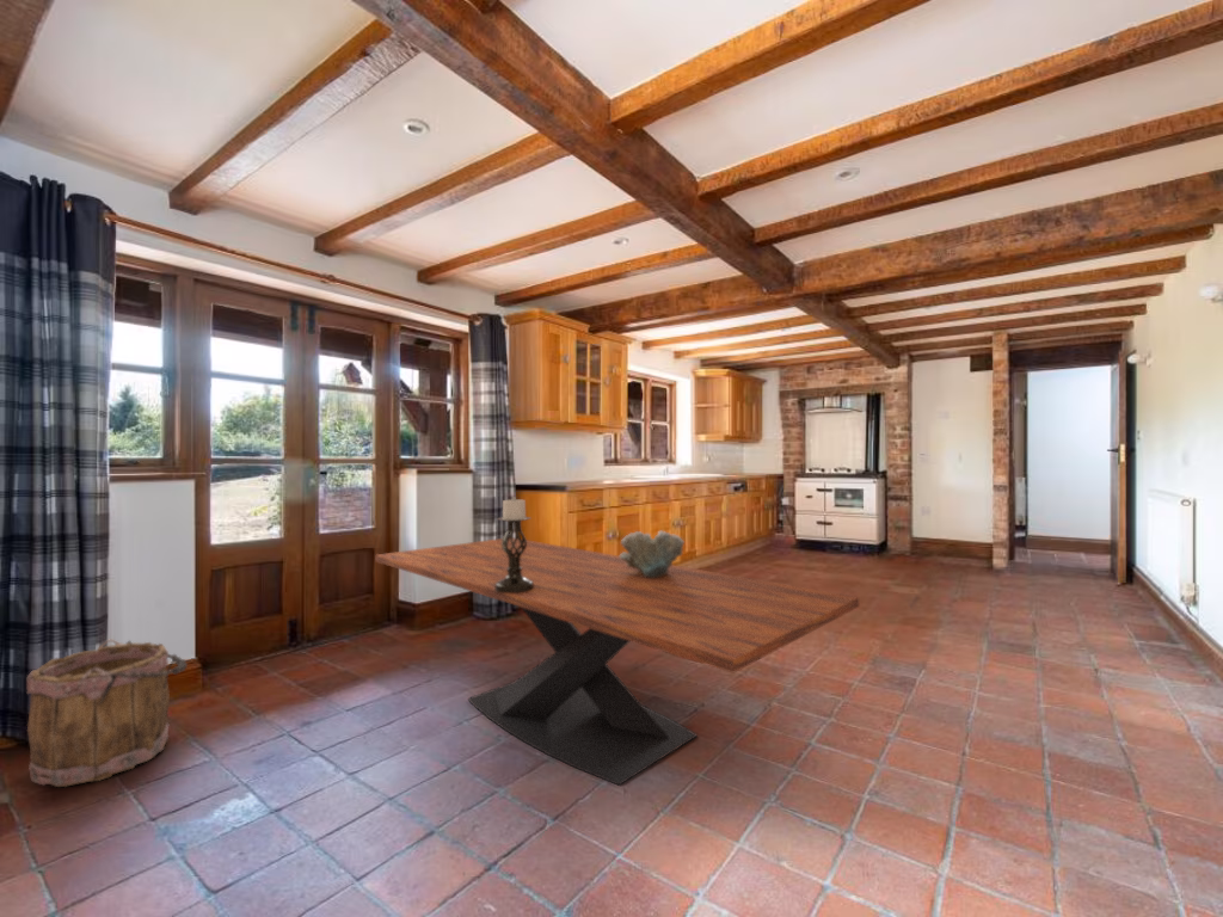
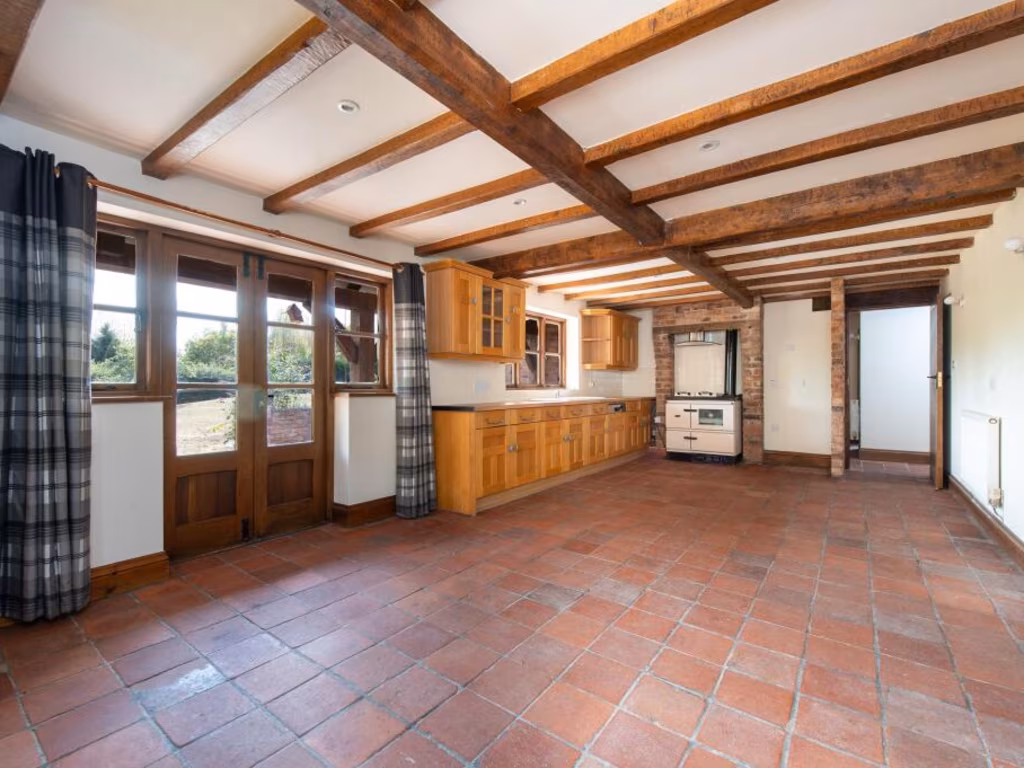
- dining table (574, 644)
- bucket (113, 702)
- candle holder (514, 541)
- decorative bowl (649, 550)
